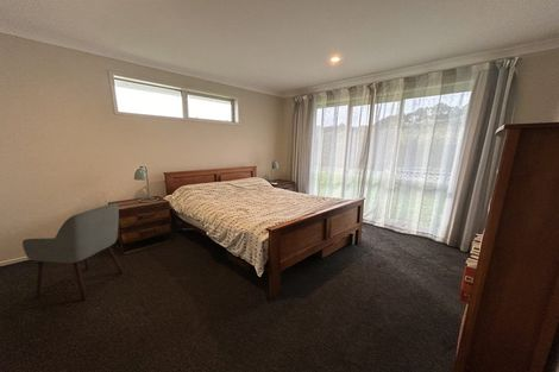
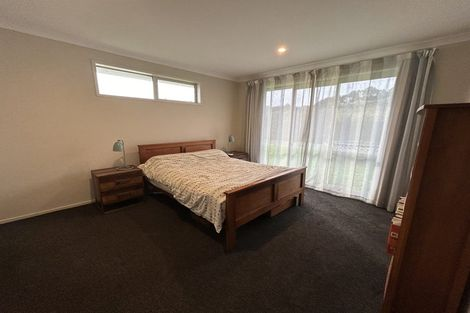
- chair (81, 246)
